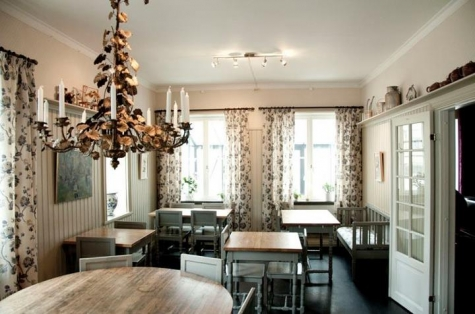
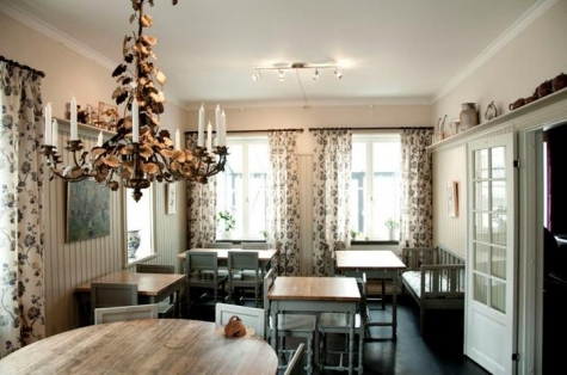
+ teapot (234, 324)
